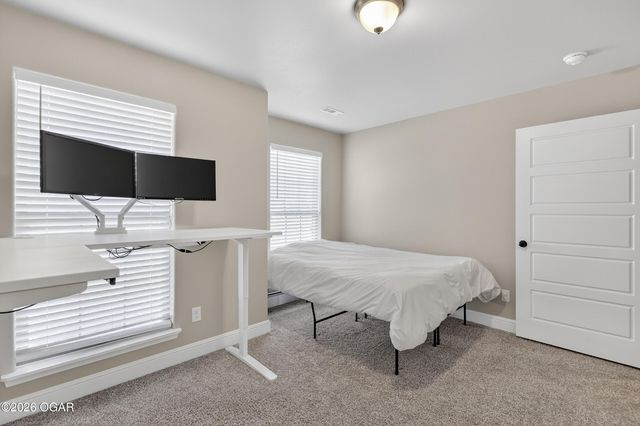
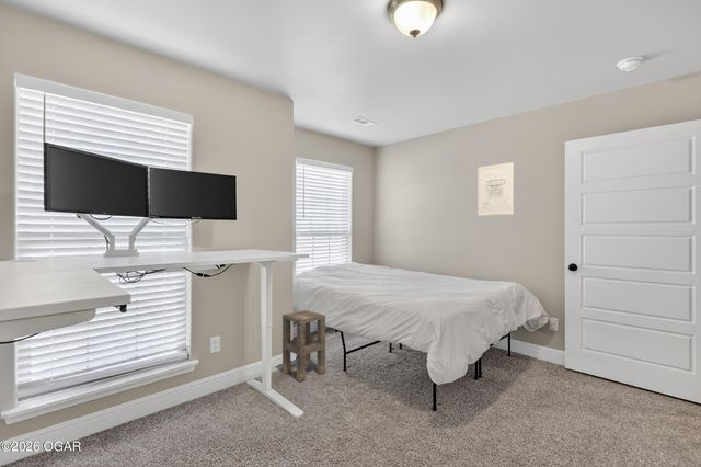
+ side table (303, 343)
+ wall art (495, 190)
